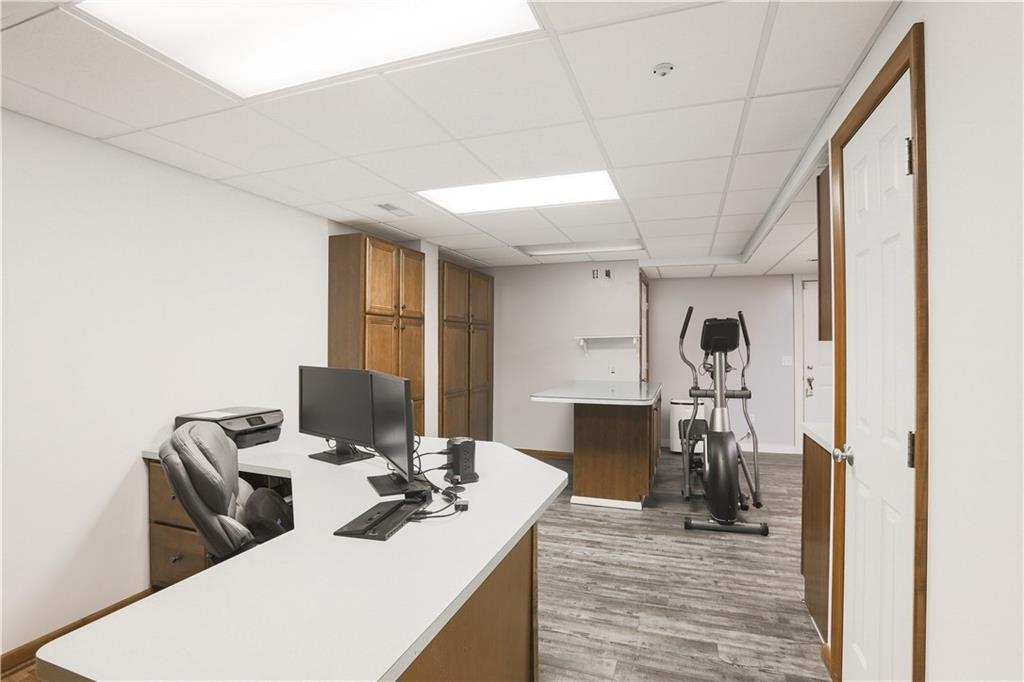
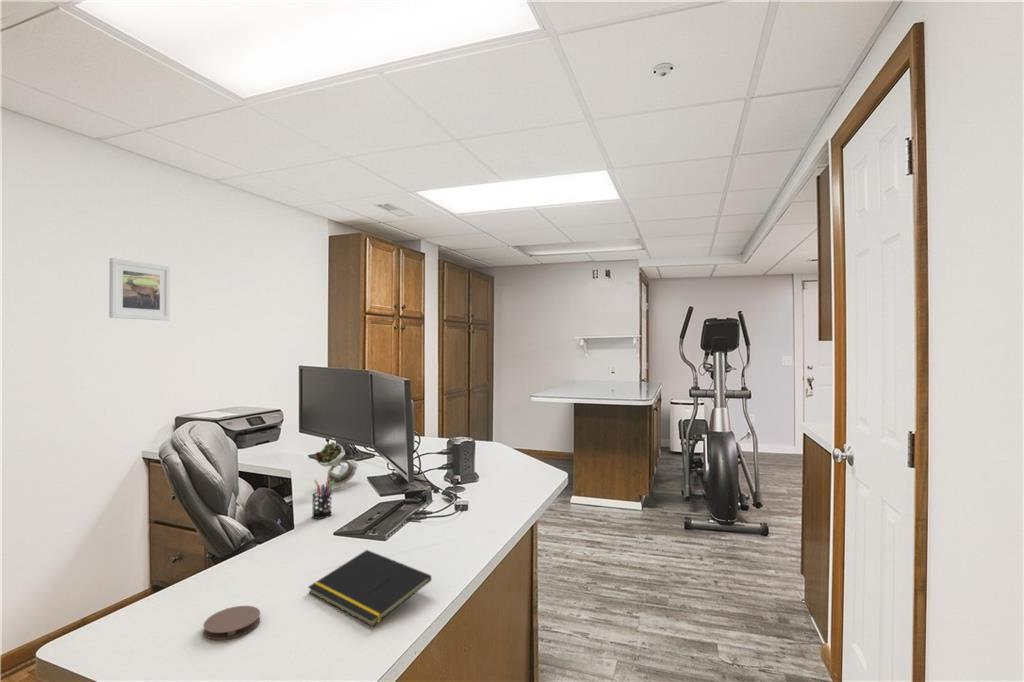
+ pen holder (324, 496)
+ succulent plant (335, 464)
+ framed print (141, 290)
+ notepad (369, 583)
+ coaster (232, 621)
